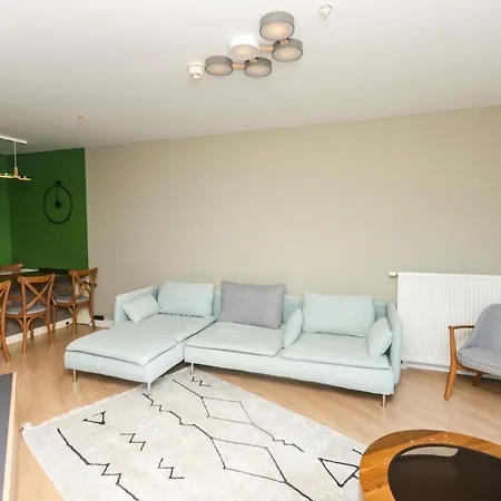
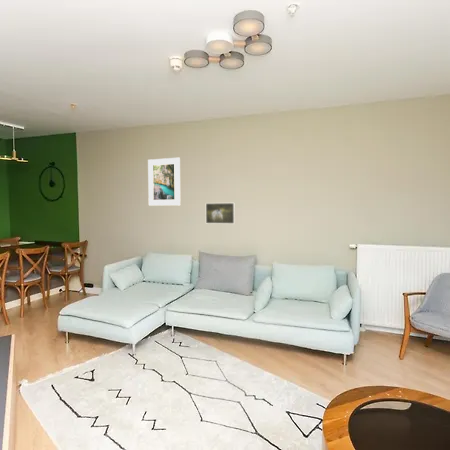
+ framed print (163, 182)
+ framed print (220, 213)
